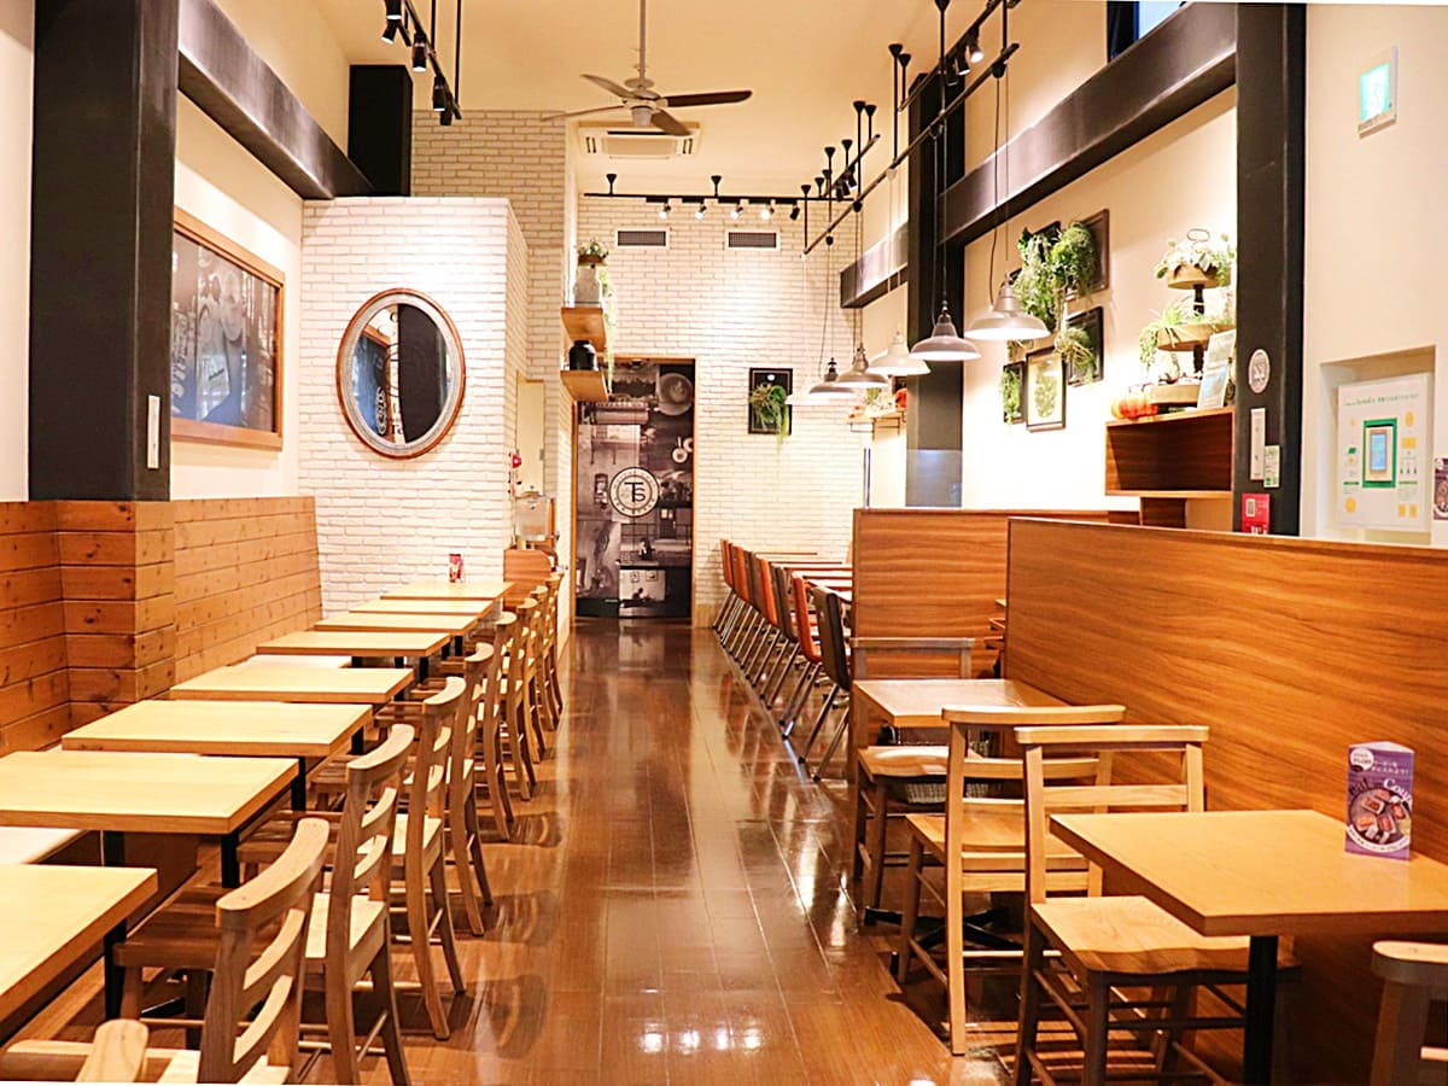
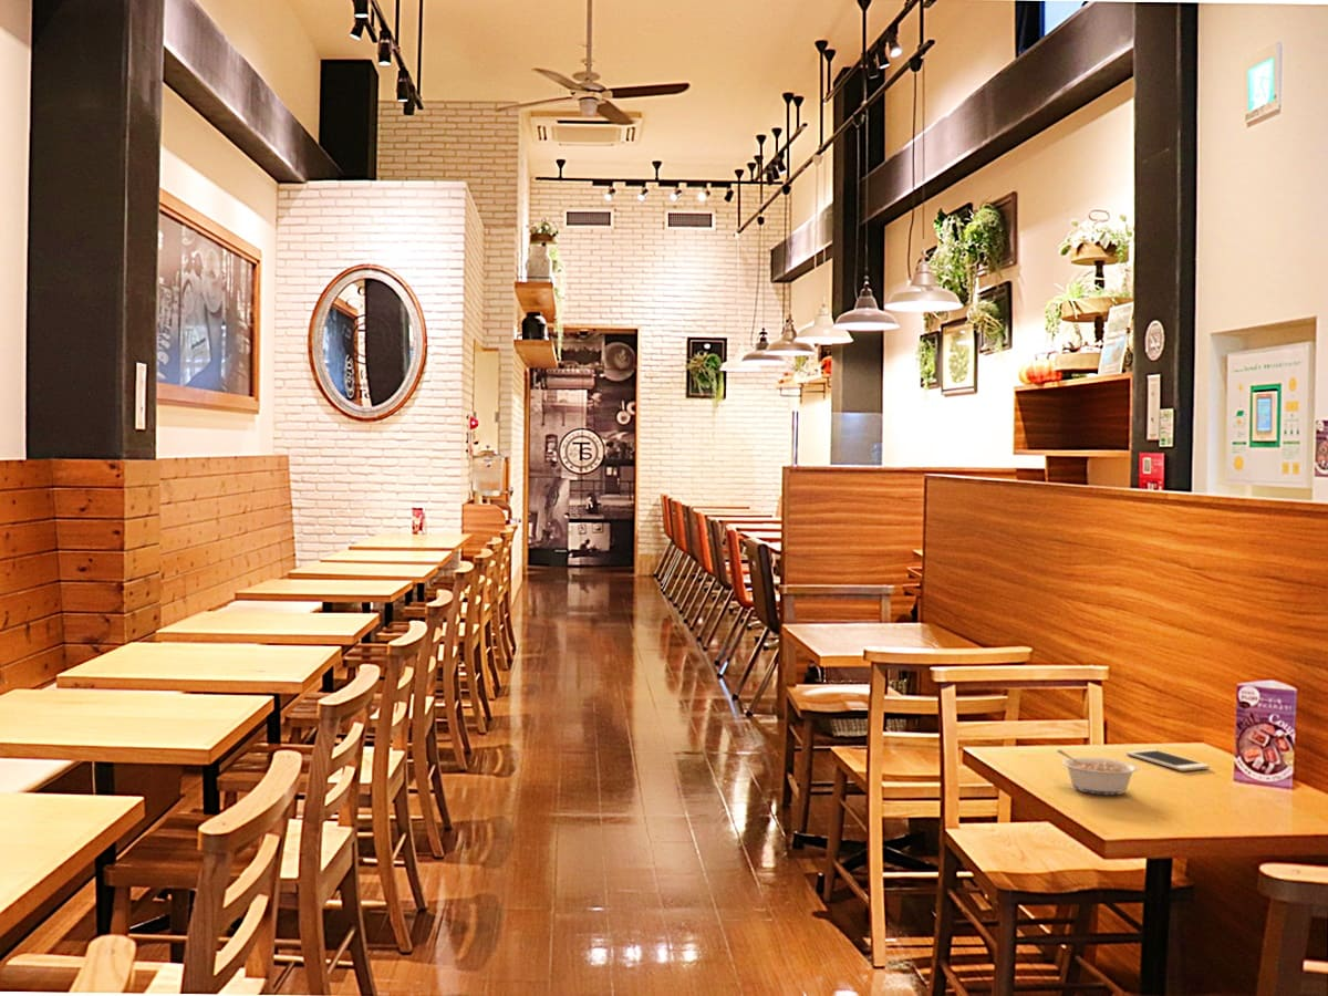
+ legume (1096, 774)
+ cell phone (1166, 759)
